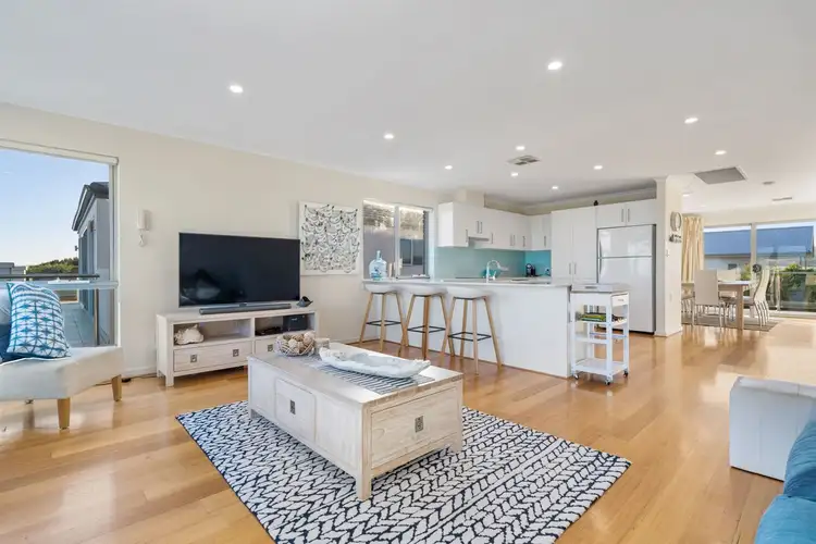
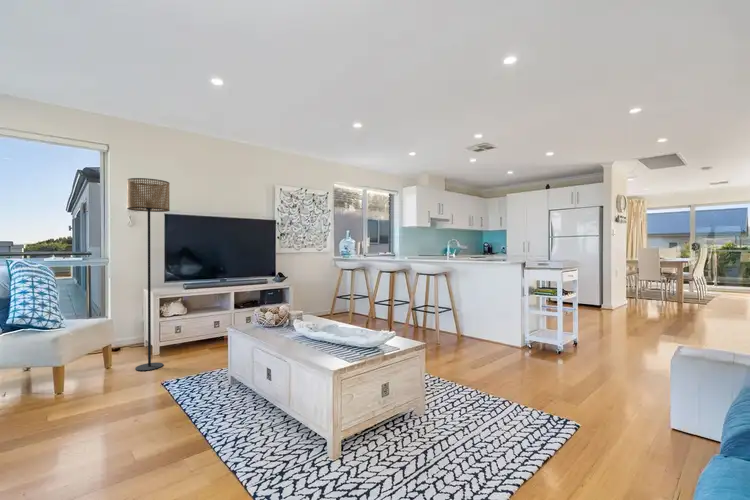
+ floor lamp (149, 274)
